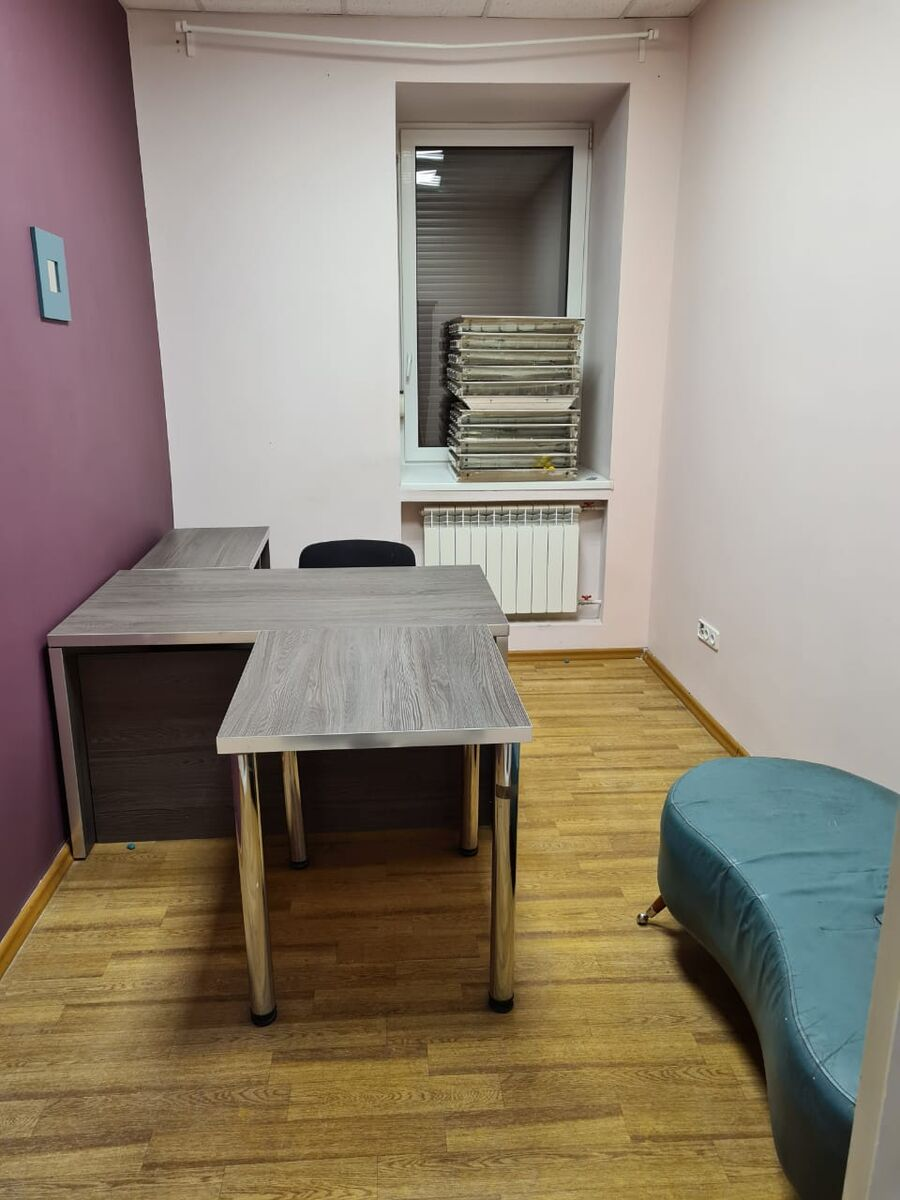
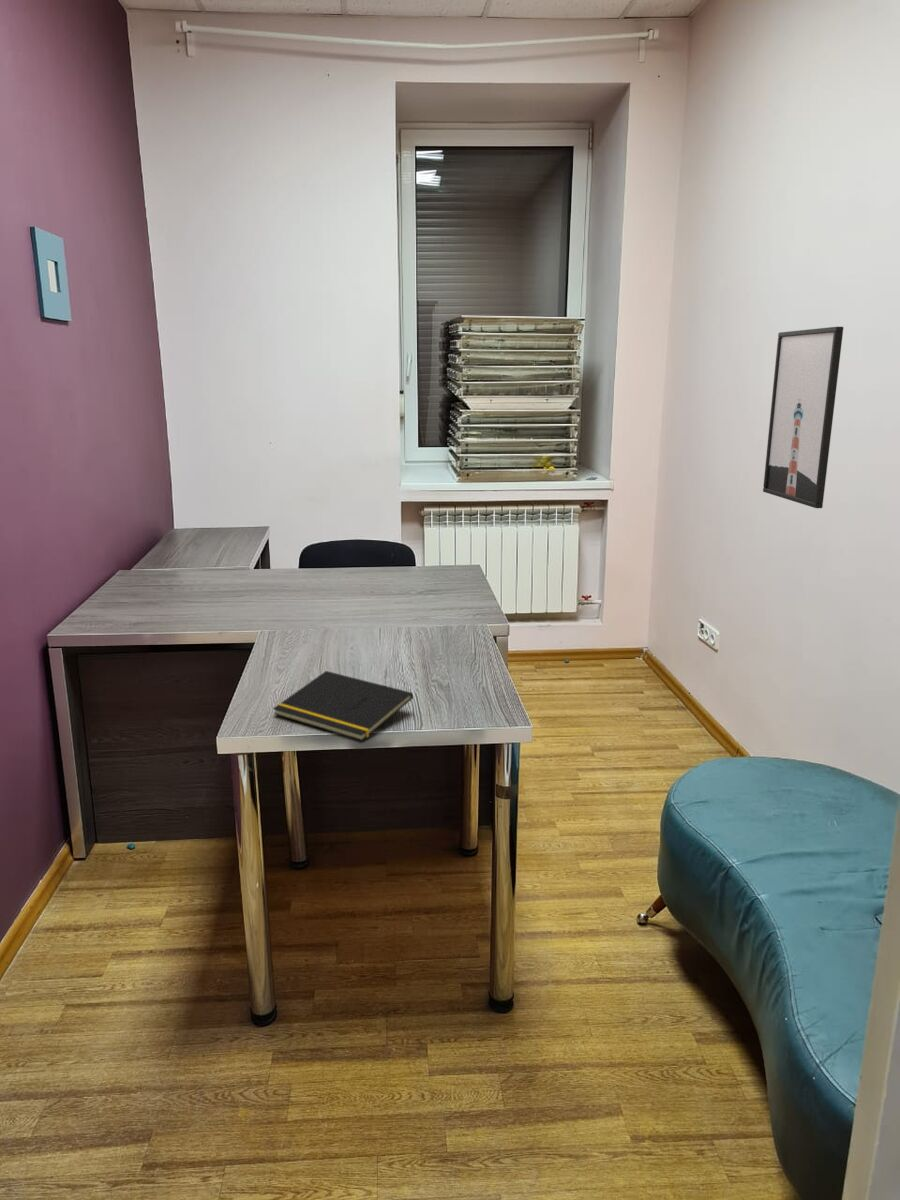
+ notepad (343, 703)
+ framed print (799, 416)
